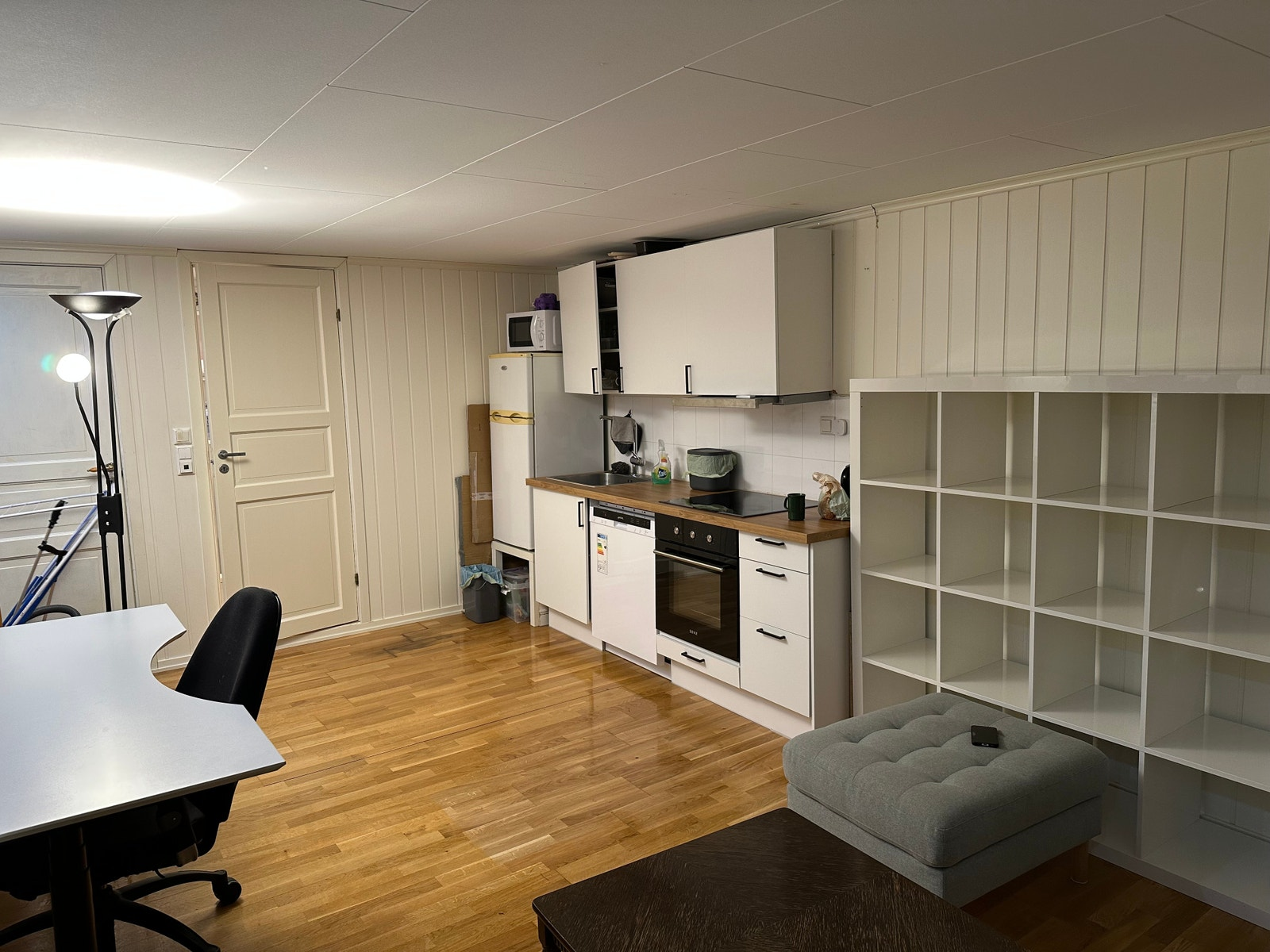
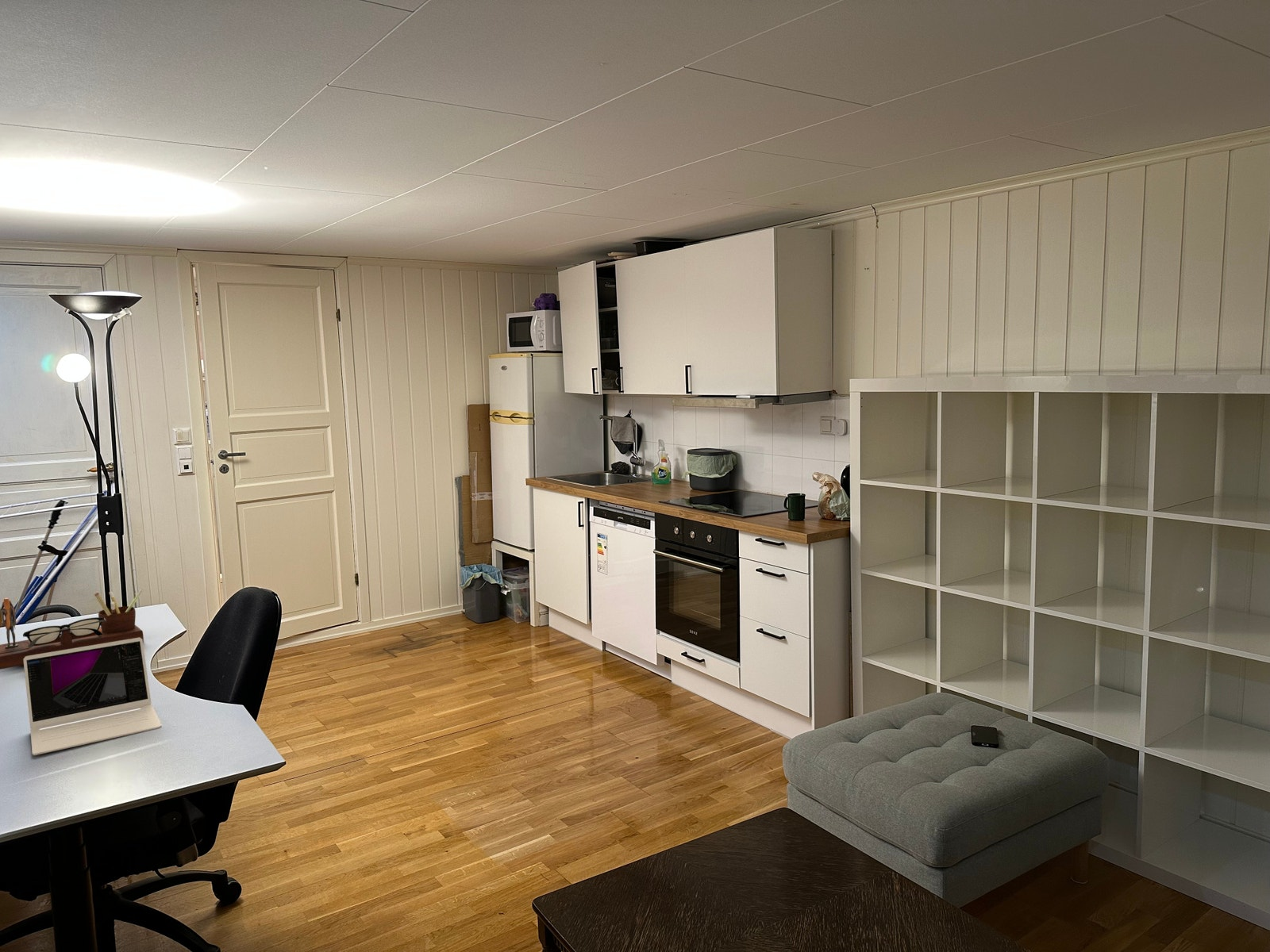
+ desk organizer (73, 622)
+ laptop (91, 688)
